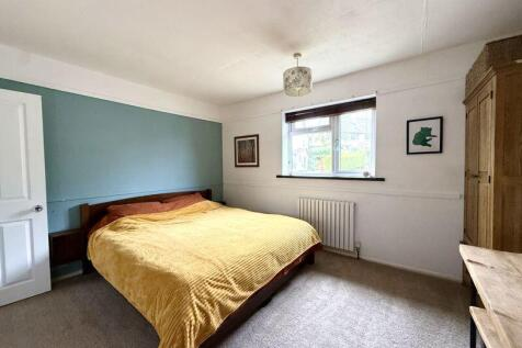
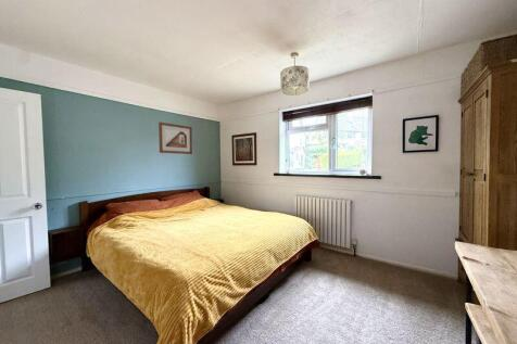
+ picture frame (176, 139)
